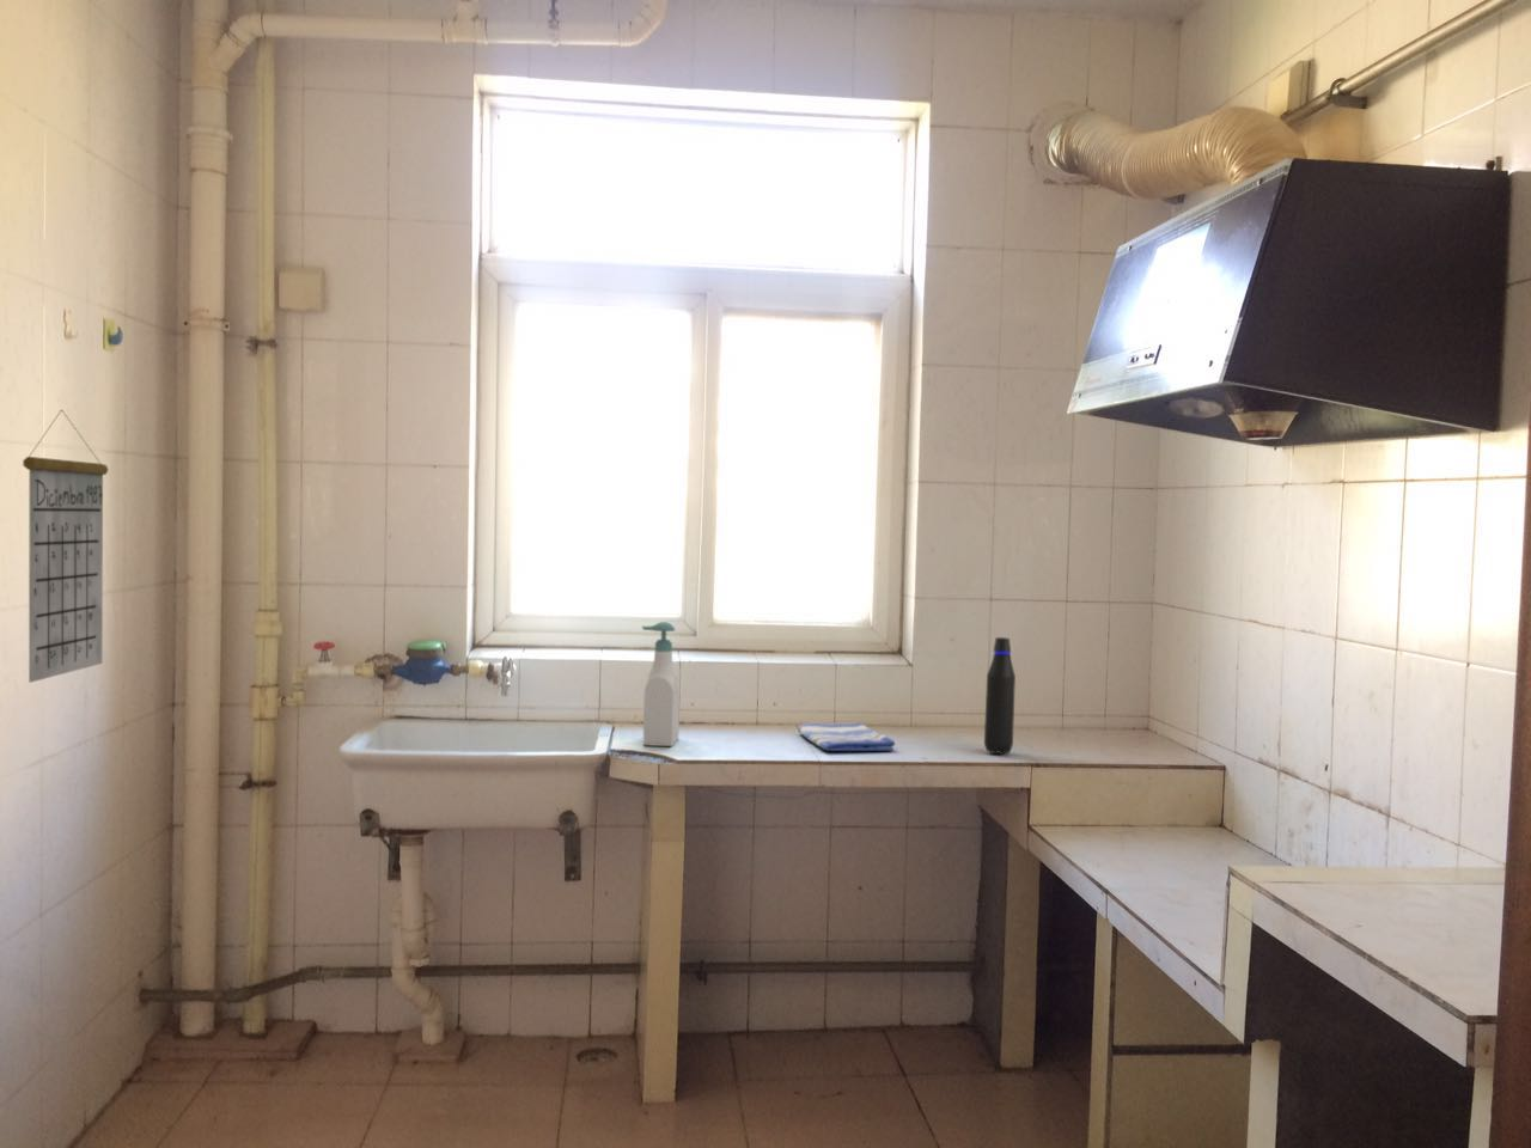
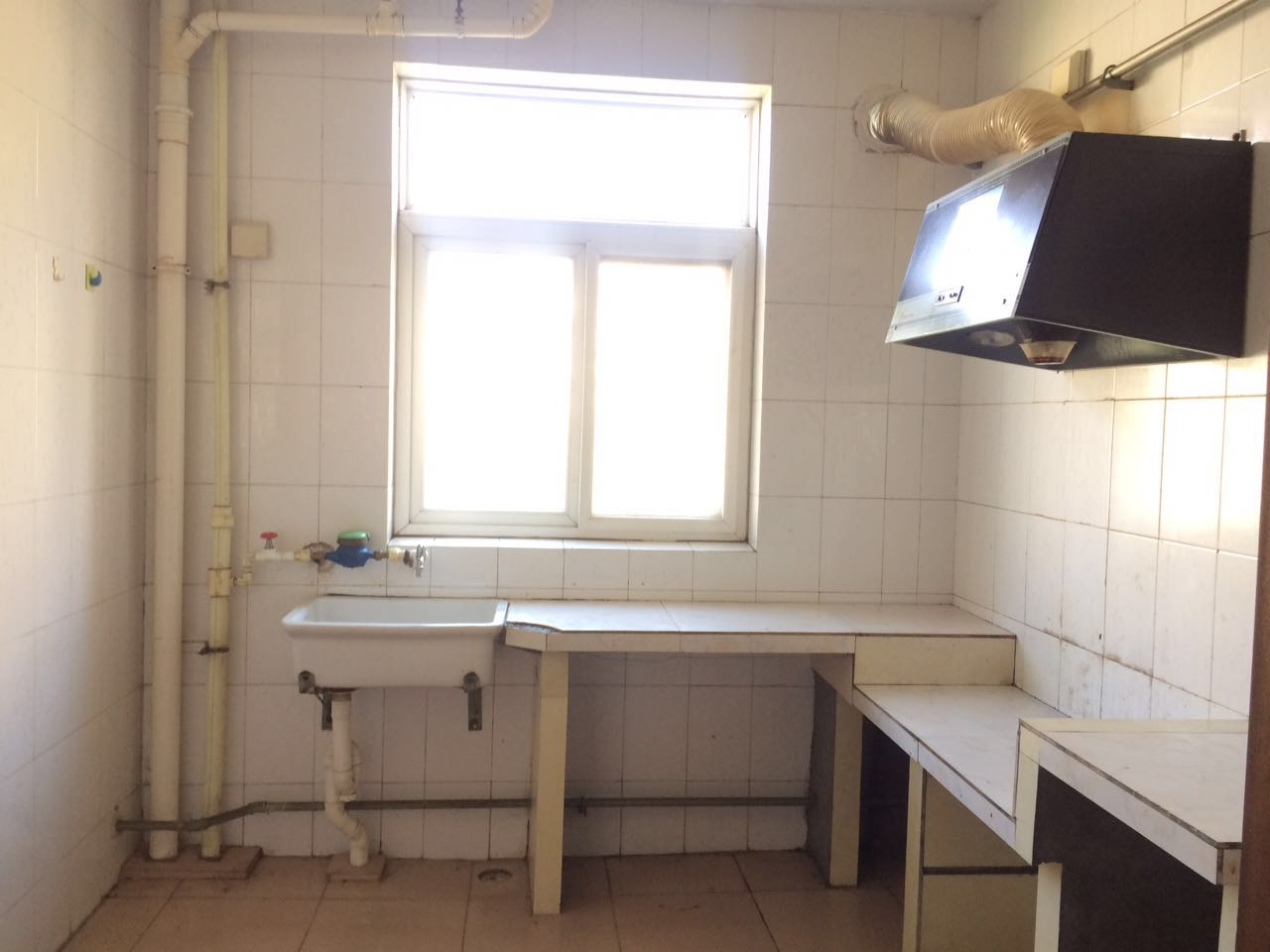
- soap bottle (658, 681)
- dish towel (844, 736)
- calendar (68, 541)
- water bottle (999, 695)
